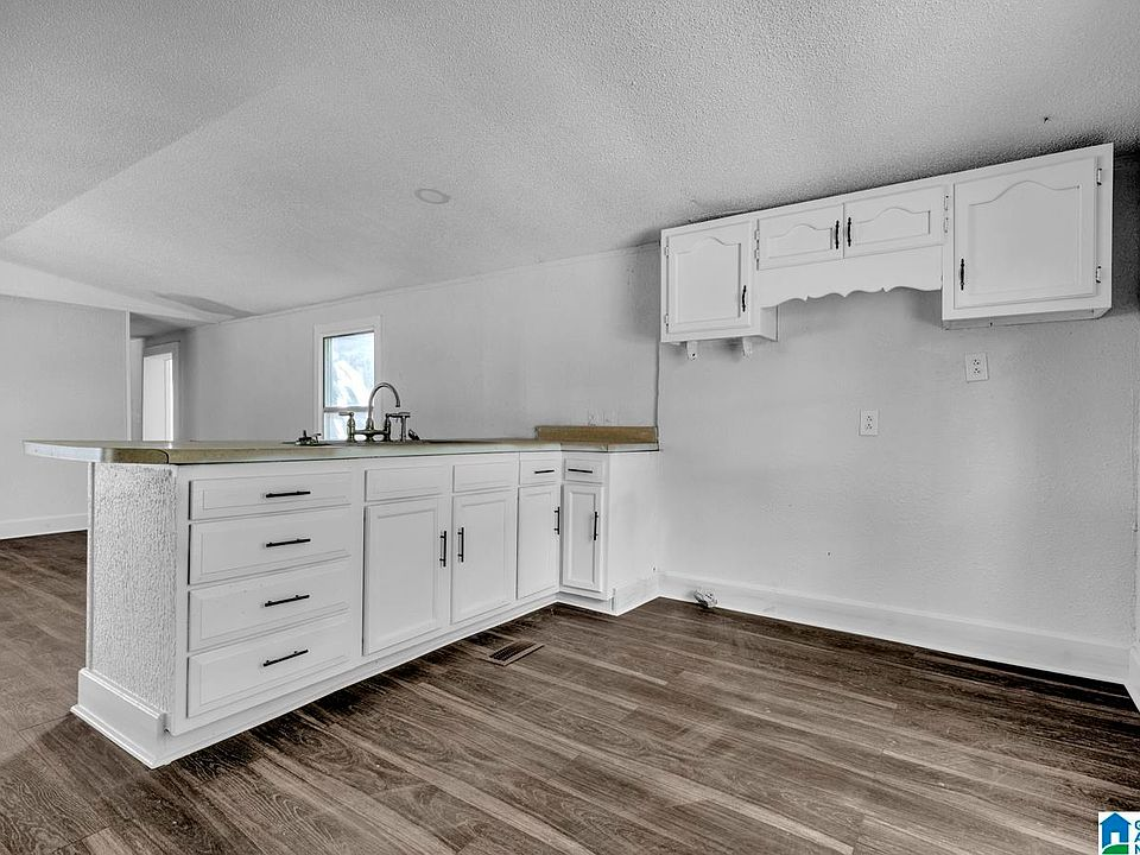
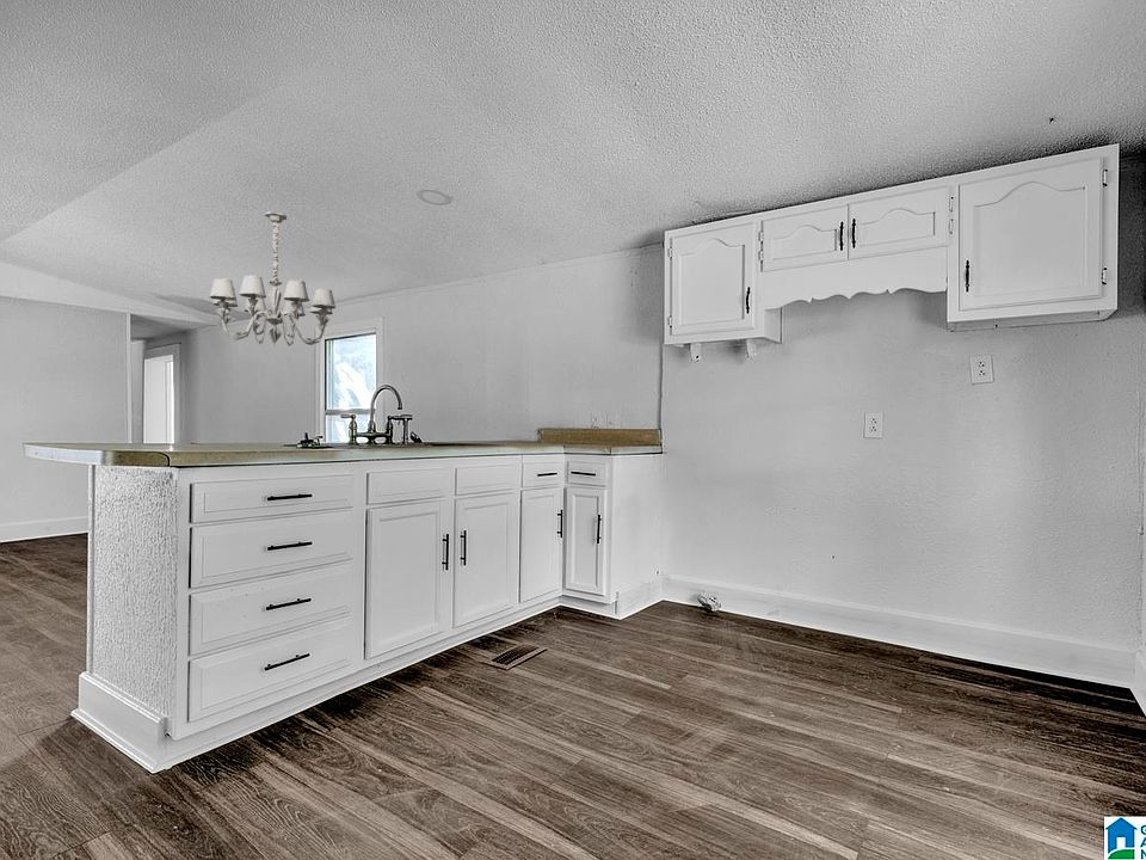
+ chandelier (275, 281)
